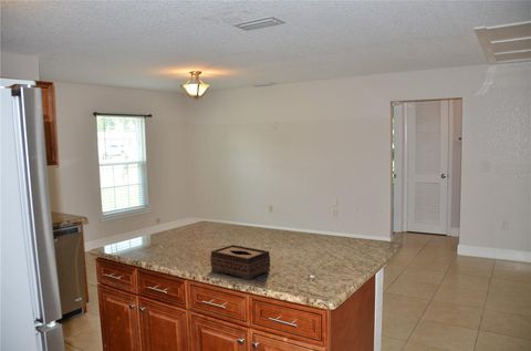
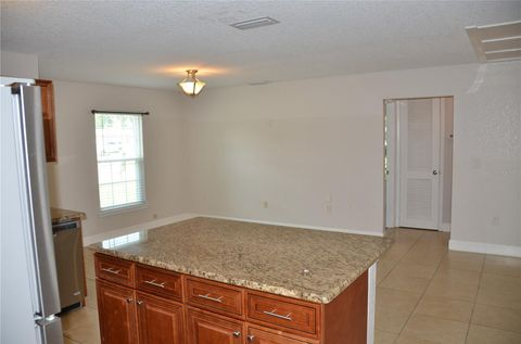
- tissue box (240, 260)
